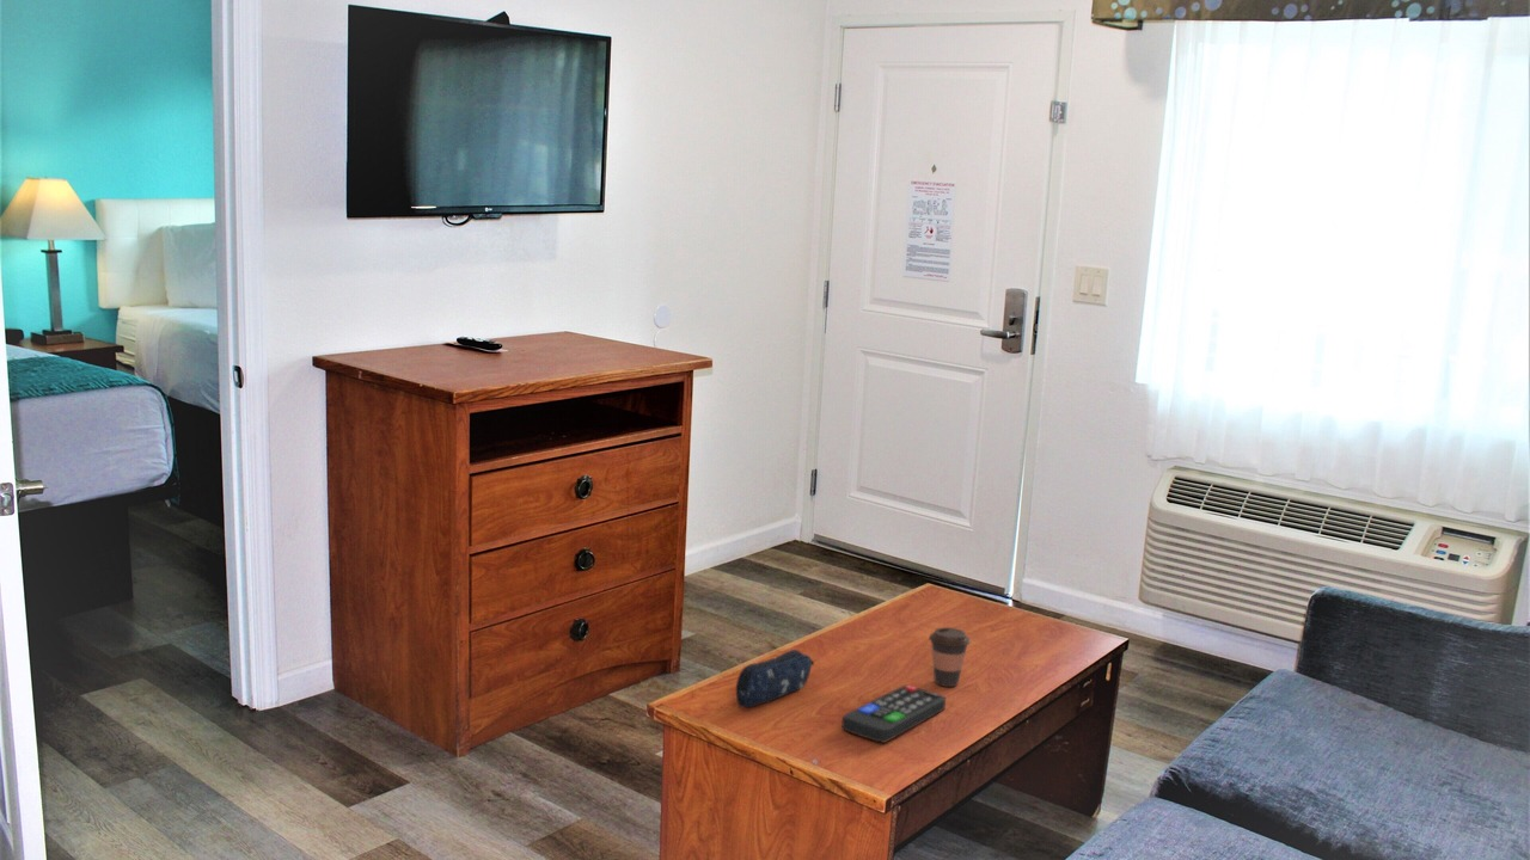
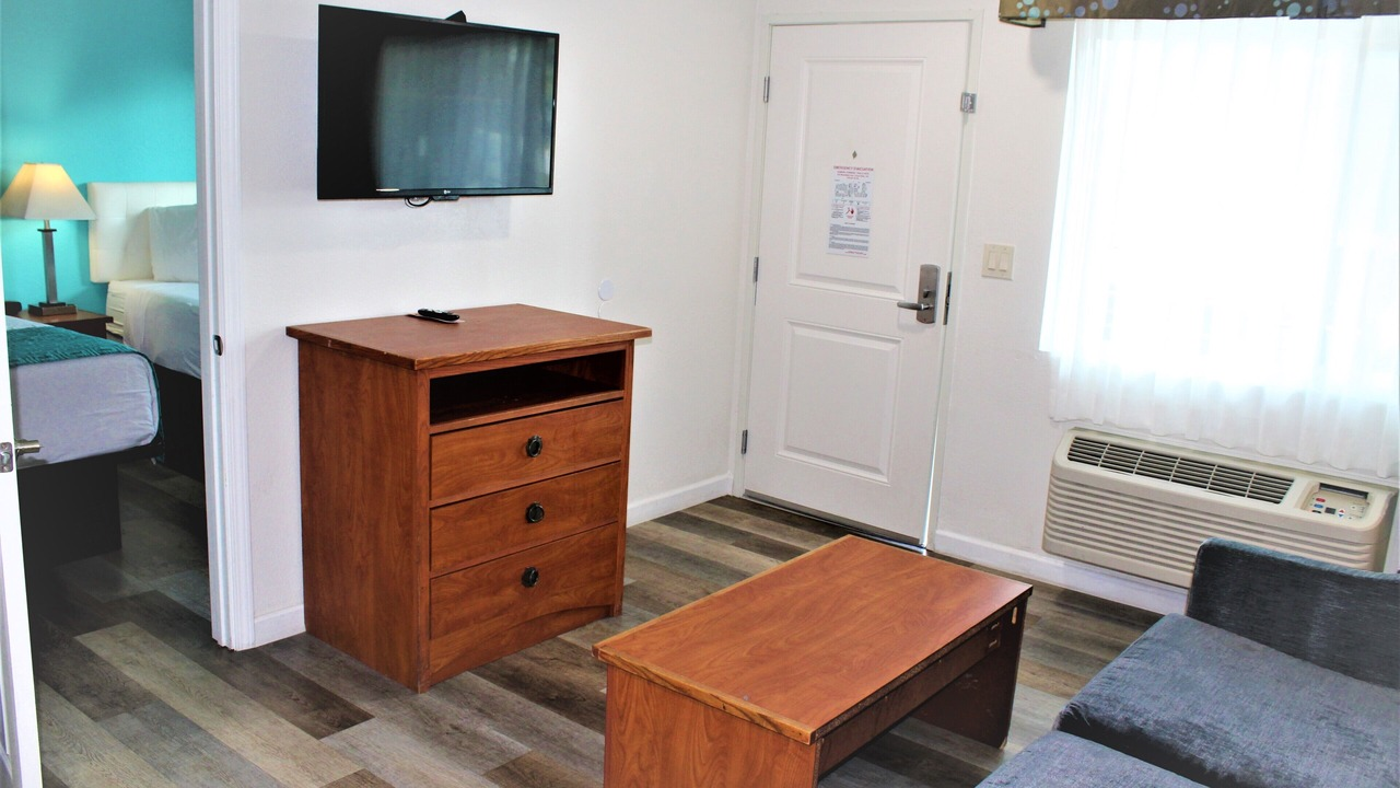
- coffee cup (948, 657)
- remote control (895, 711)
- pencil case (773, 678)
